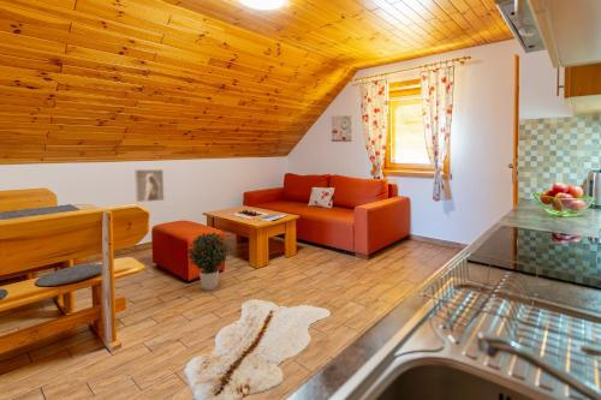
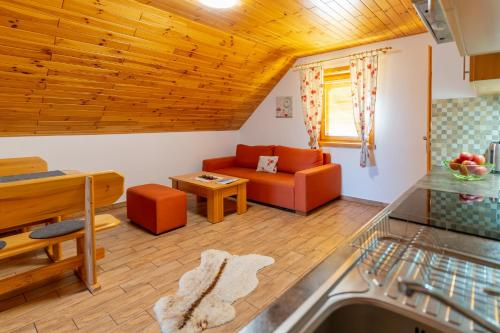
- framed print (149, 185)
- potted plant (209, 259)
